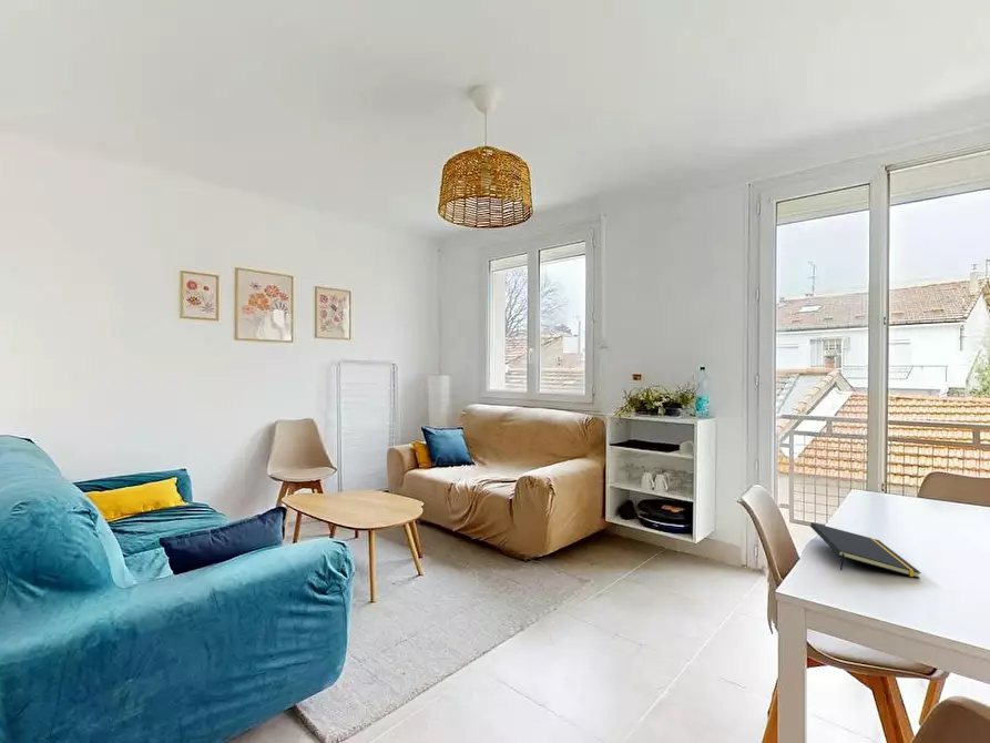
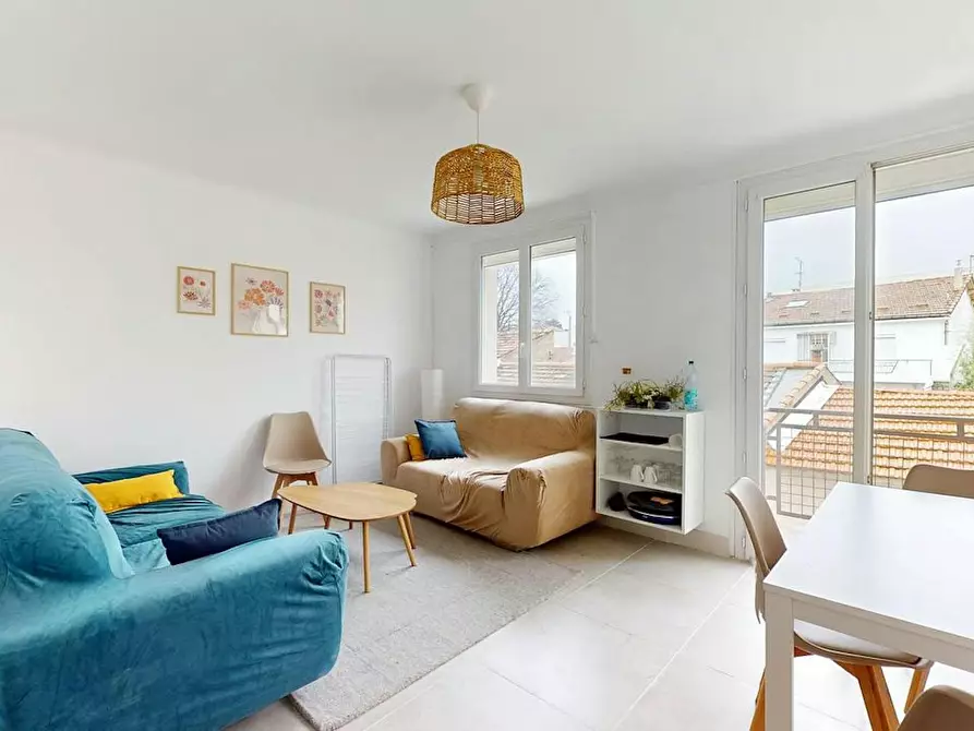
- notepad (859, 547)
